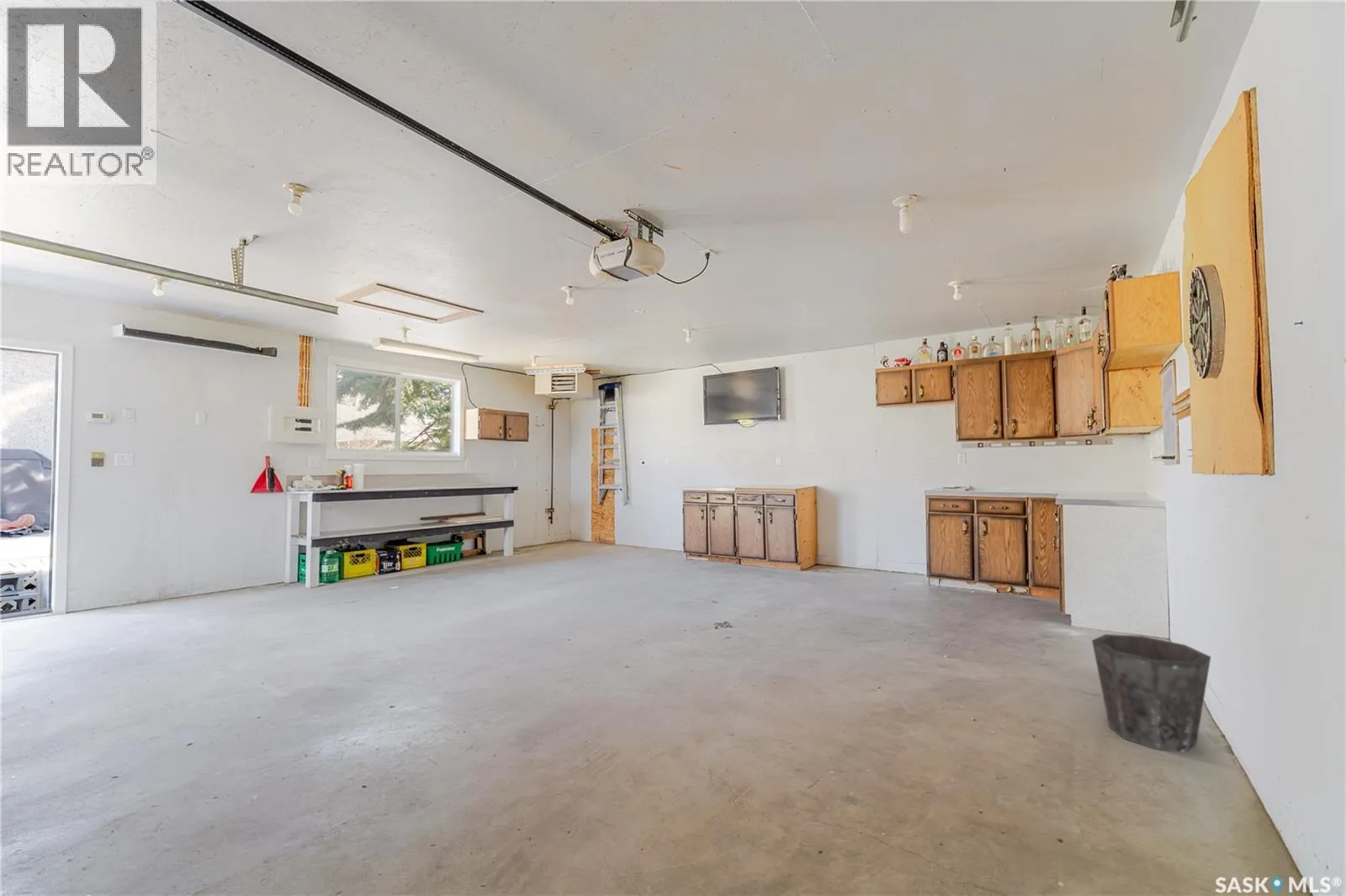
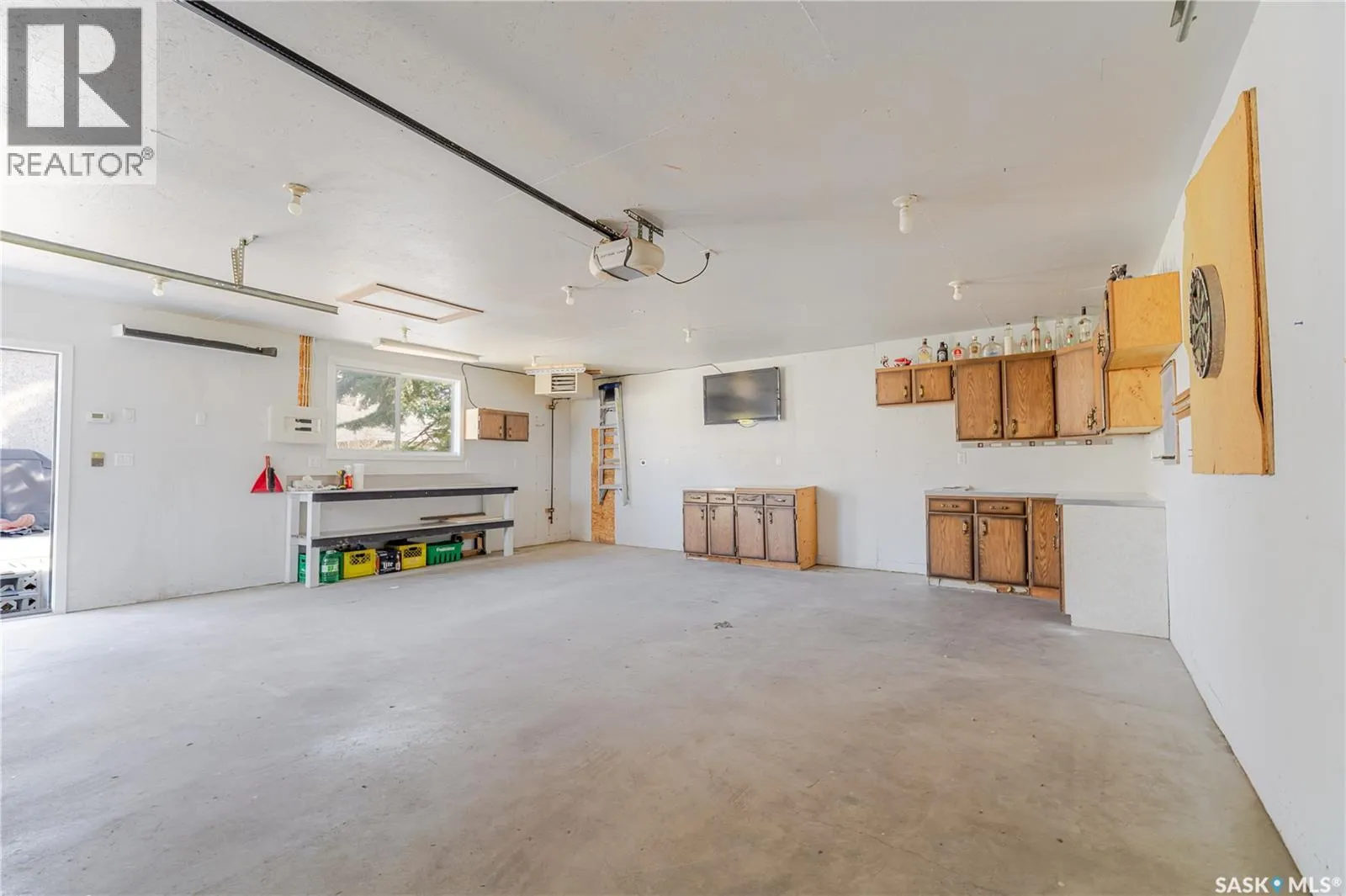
- waste bin (1150, 692)
